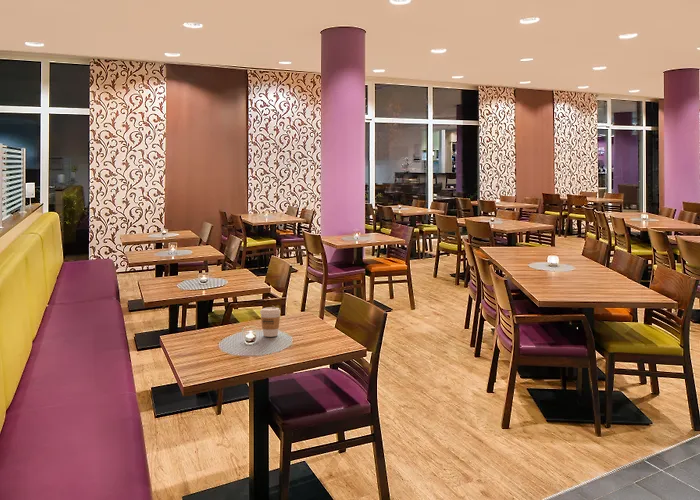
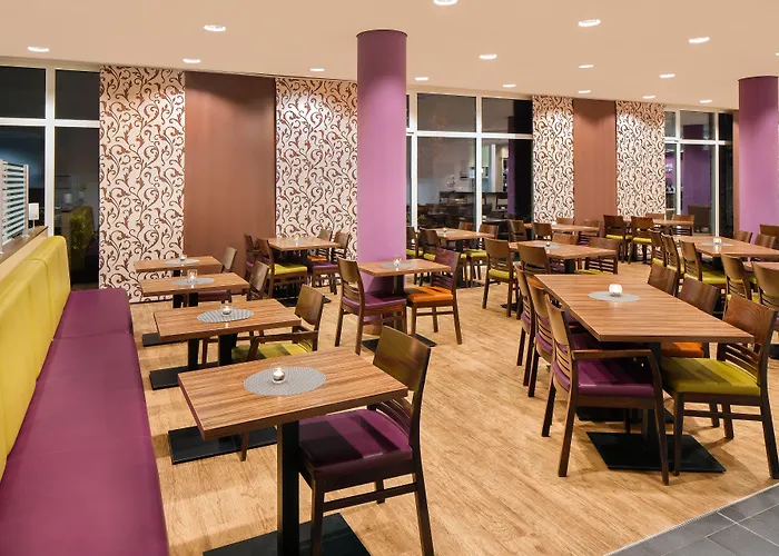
- coffee cup (270, 321)
